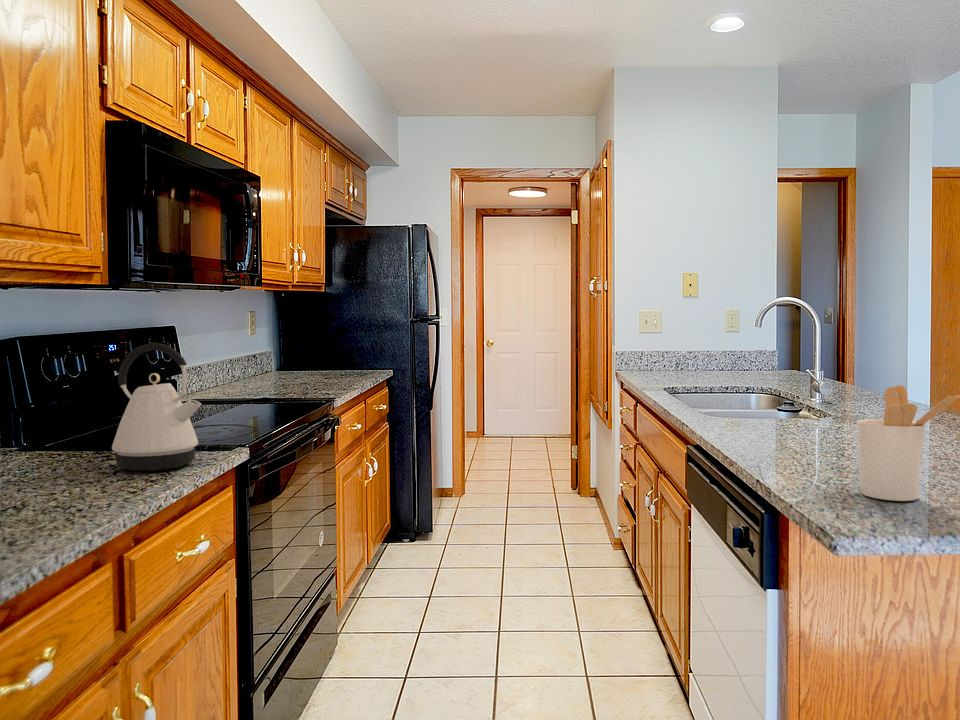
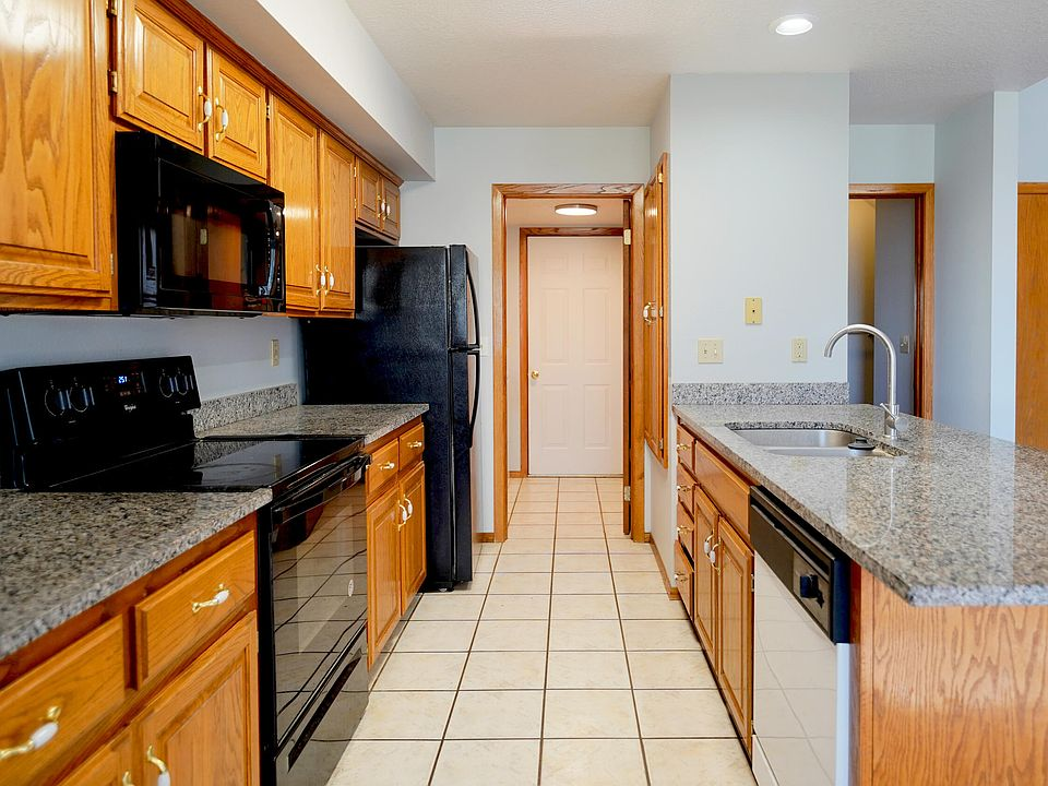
- utensil holder (908, 442)
- kettle (157, 404)
